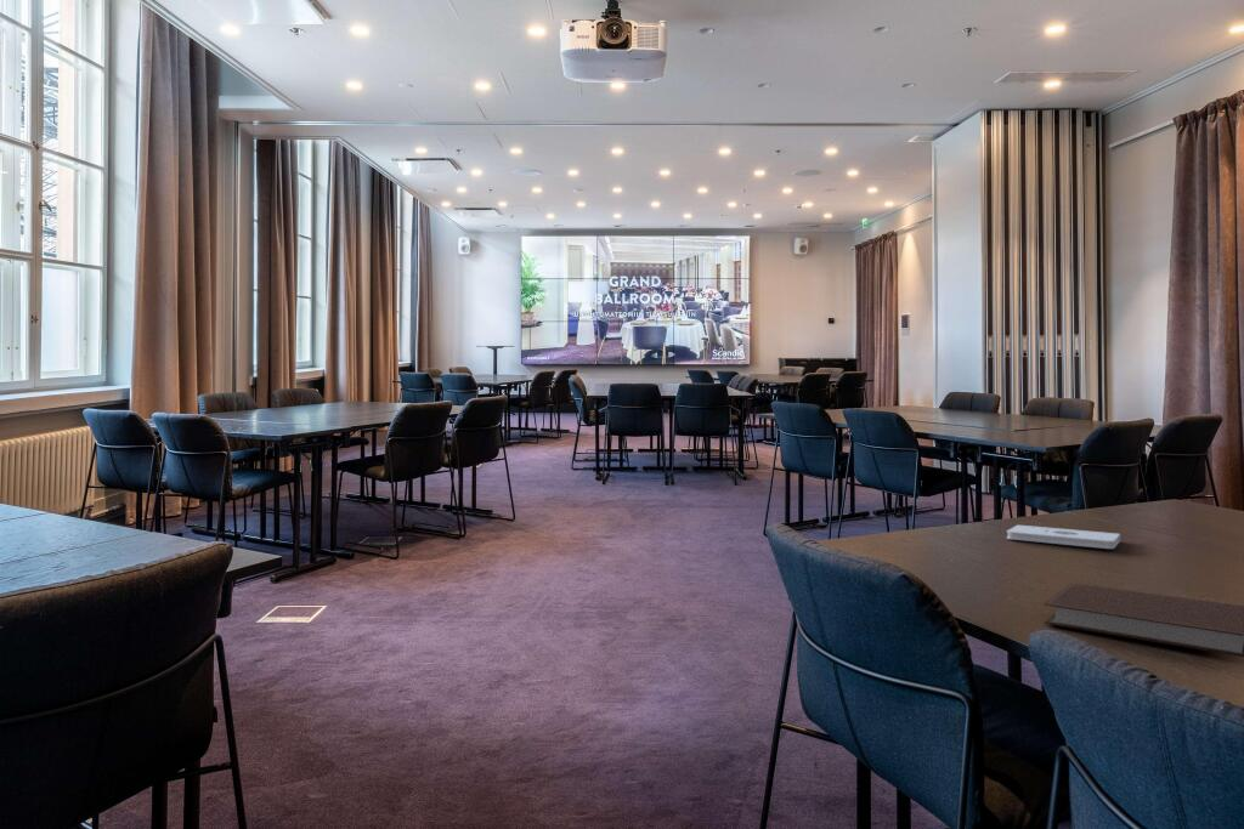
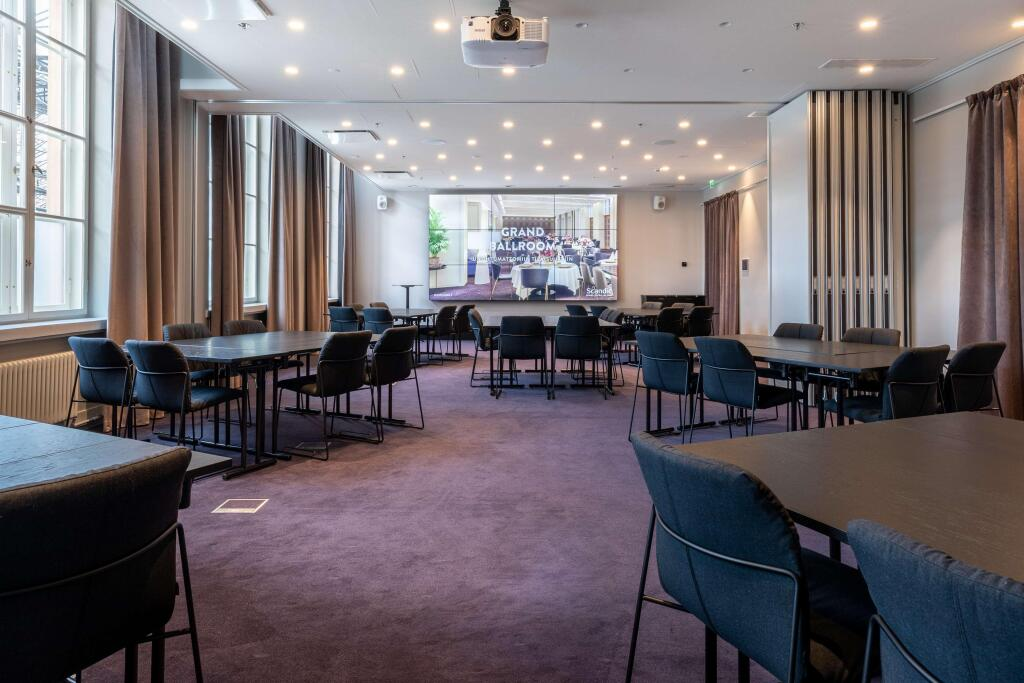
- notebook (1150, 614)
- notepad (1062, 535)
